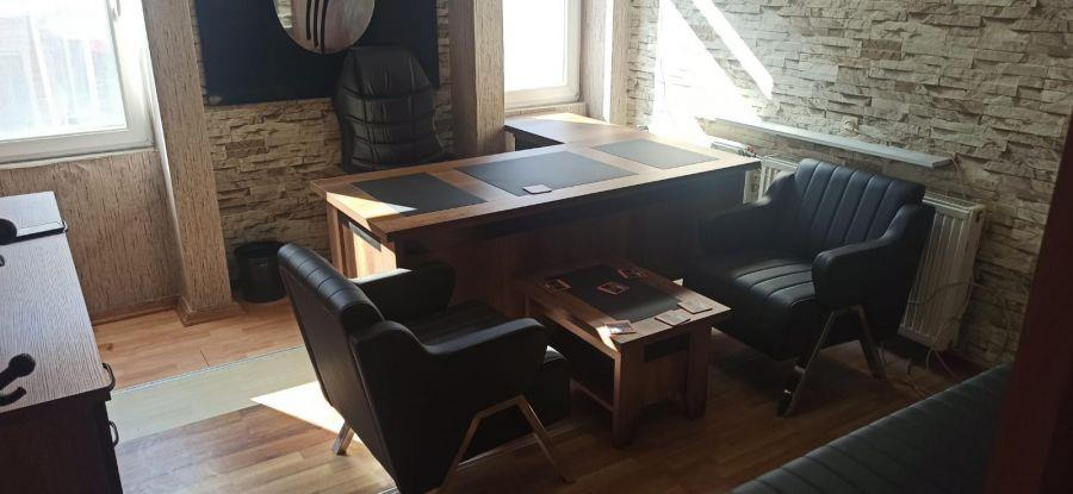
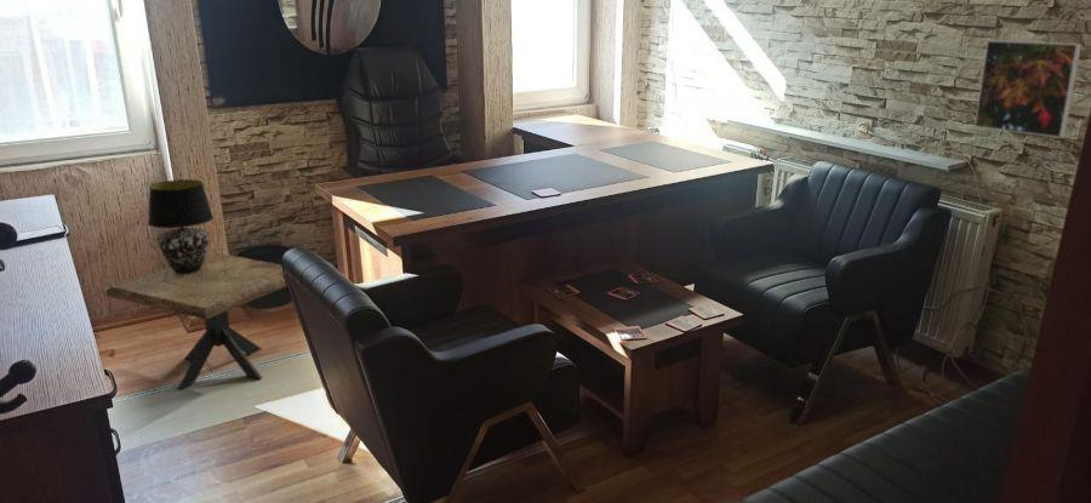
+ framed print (1024, 87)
+ side table (216, 322)
+ table lamp (182, 227)
